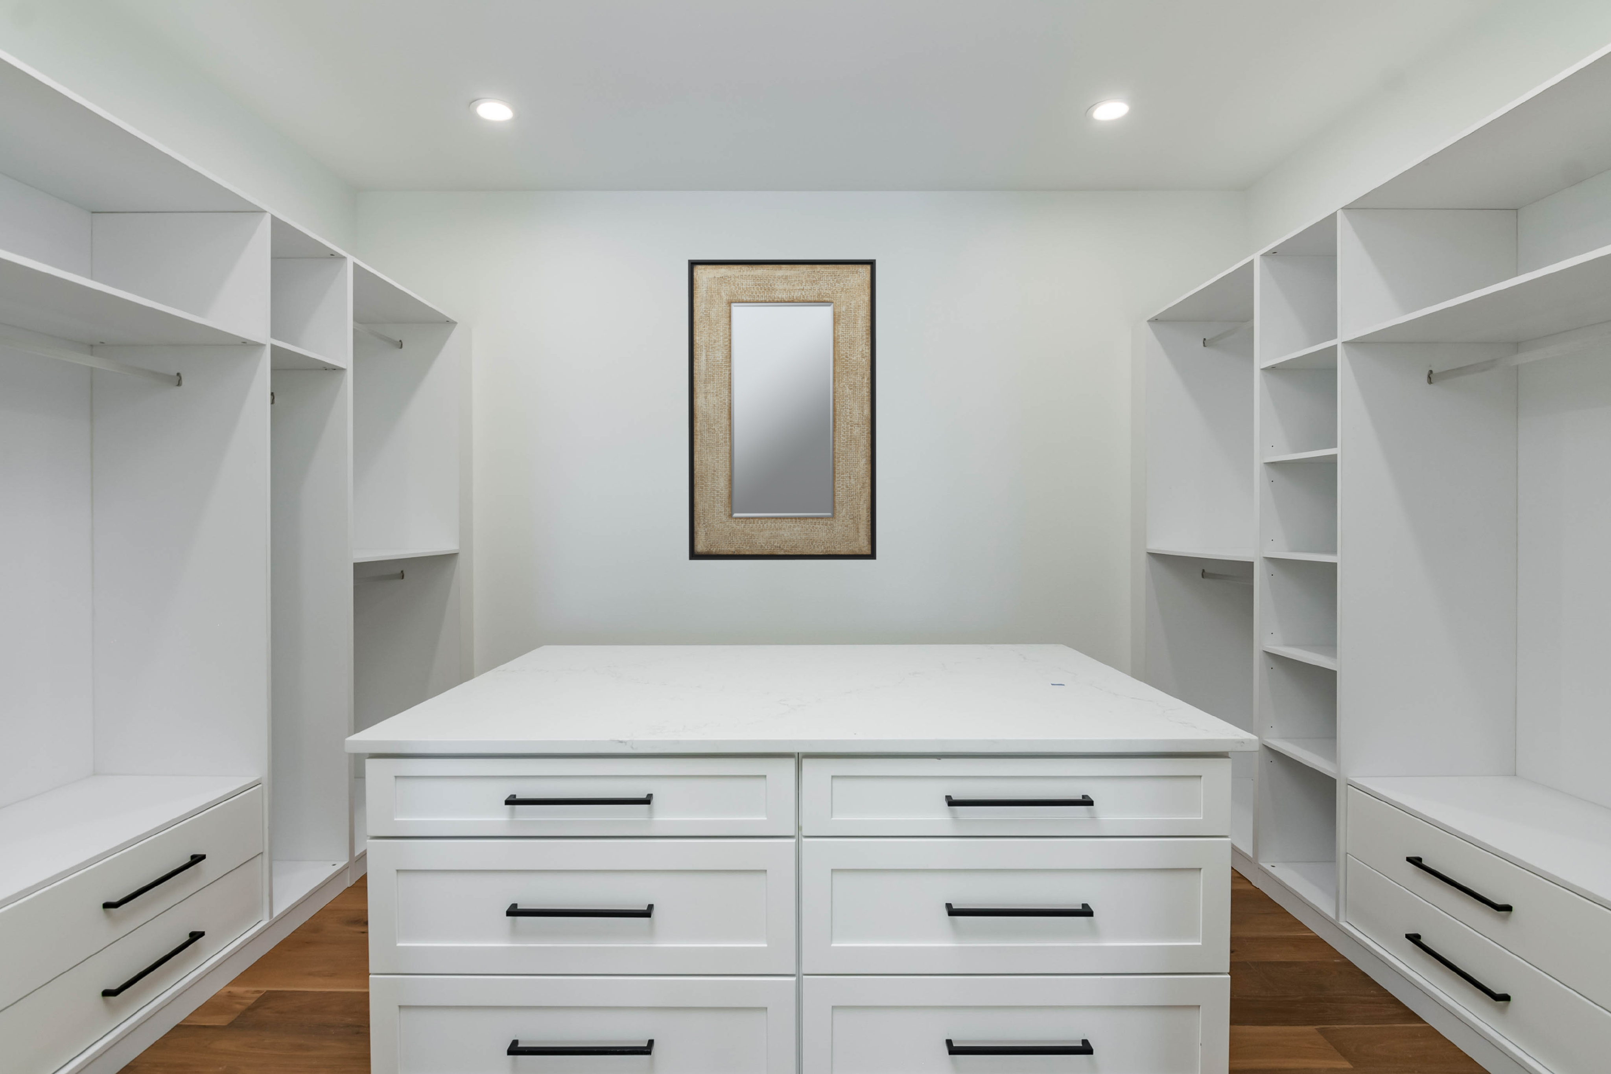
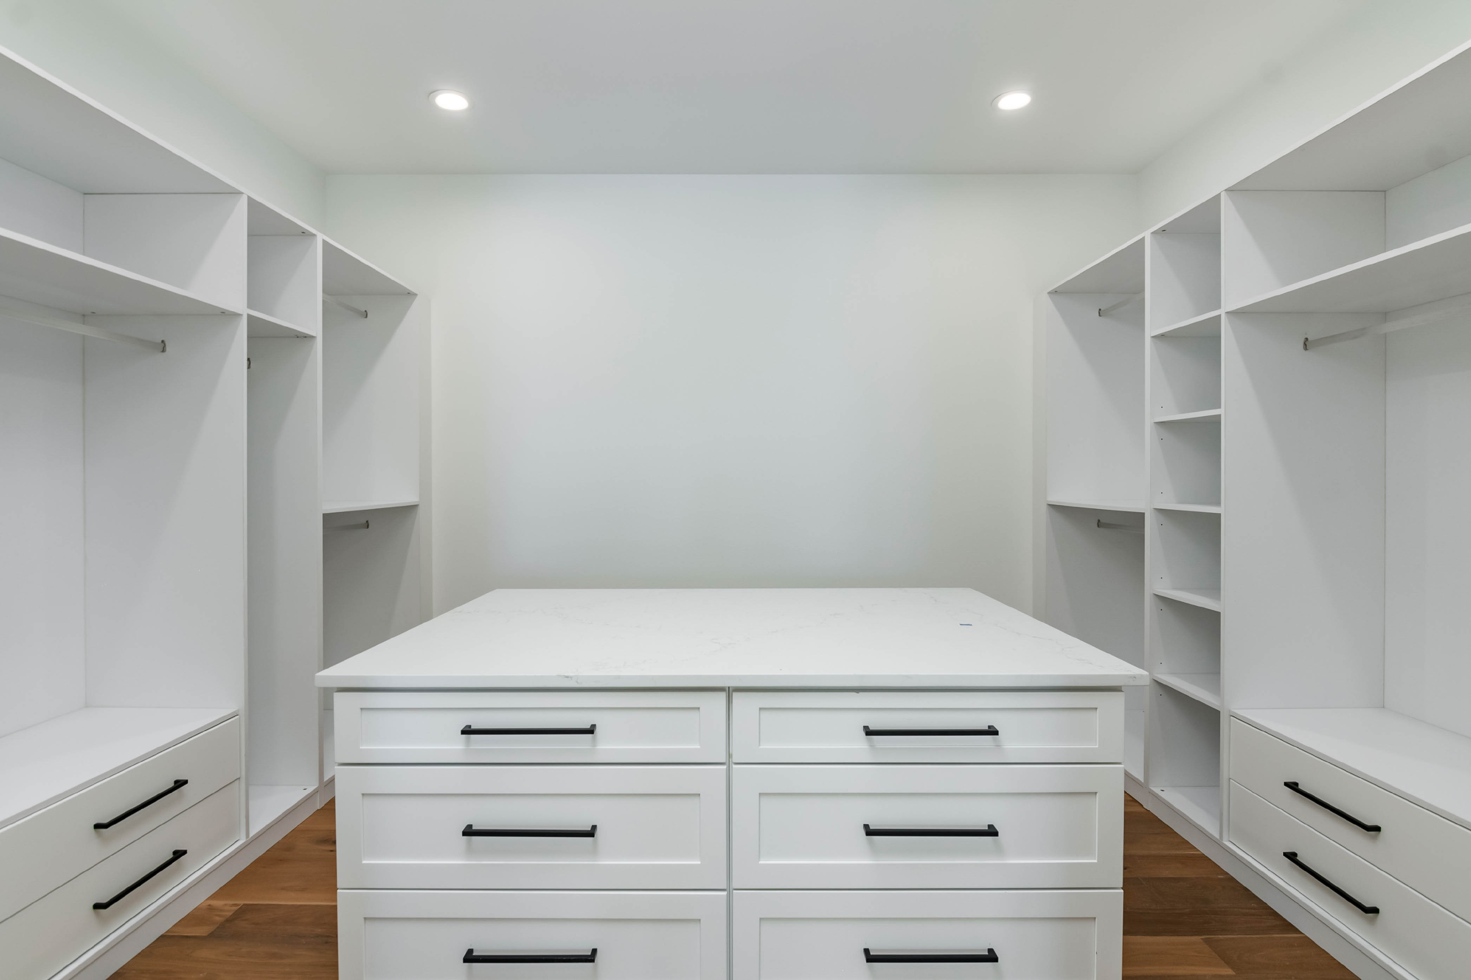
- home mirror (783, 410)
